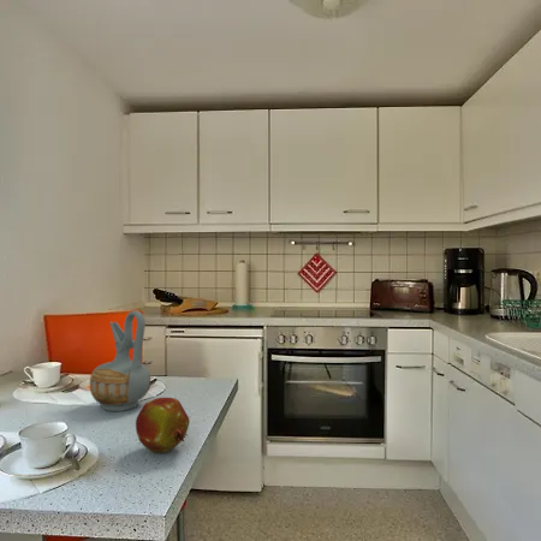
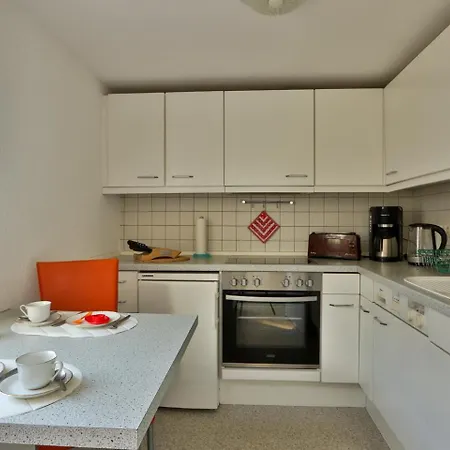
- fruit (165, 426)
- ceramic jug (120, 357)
